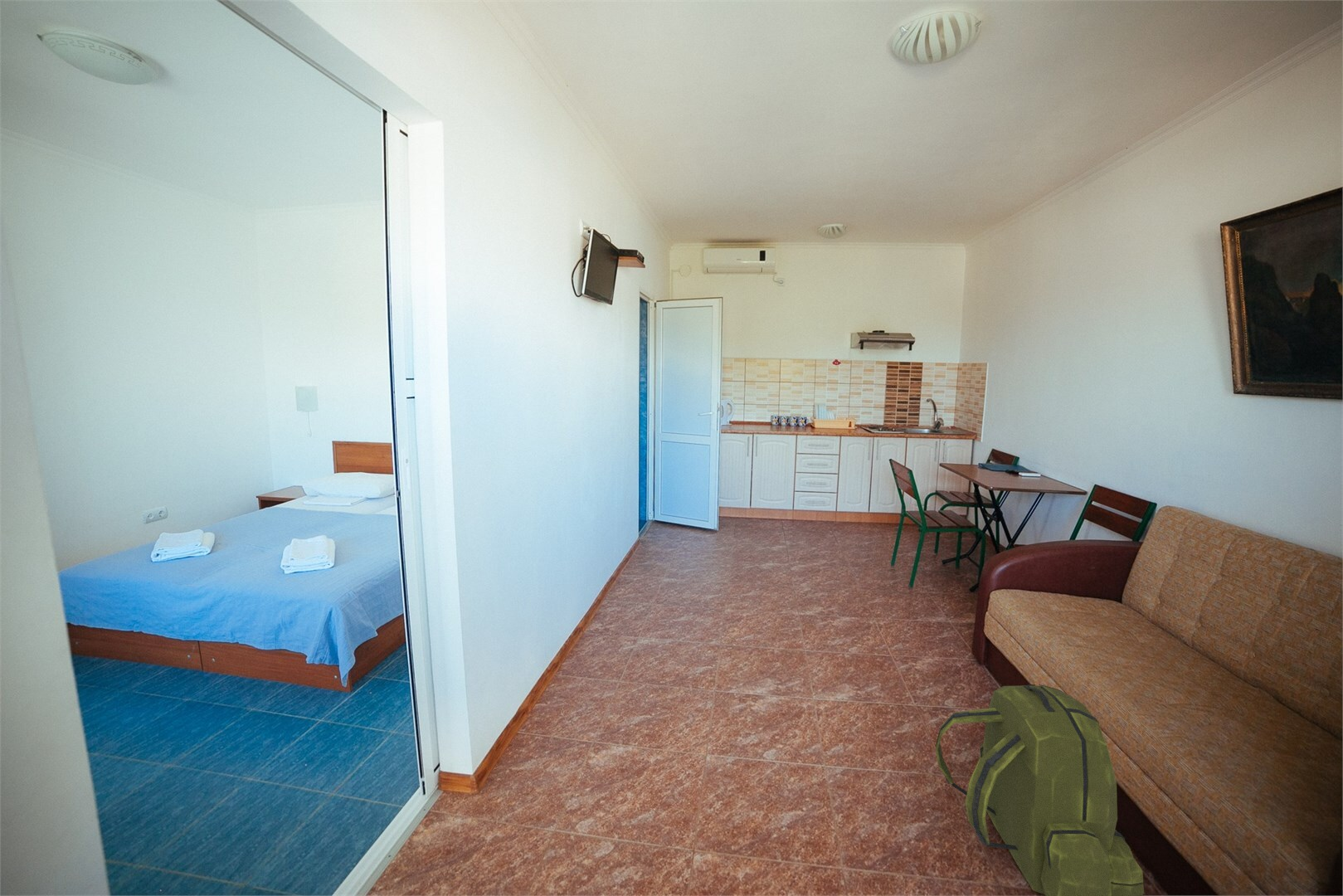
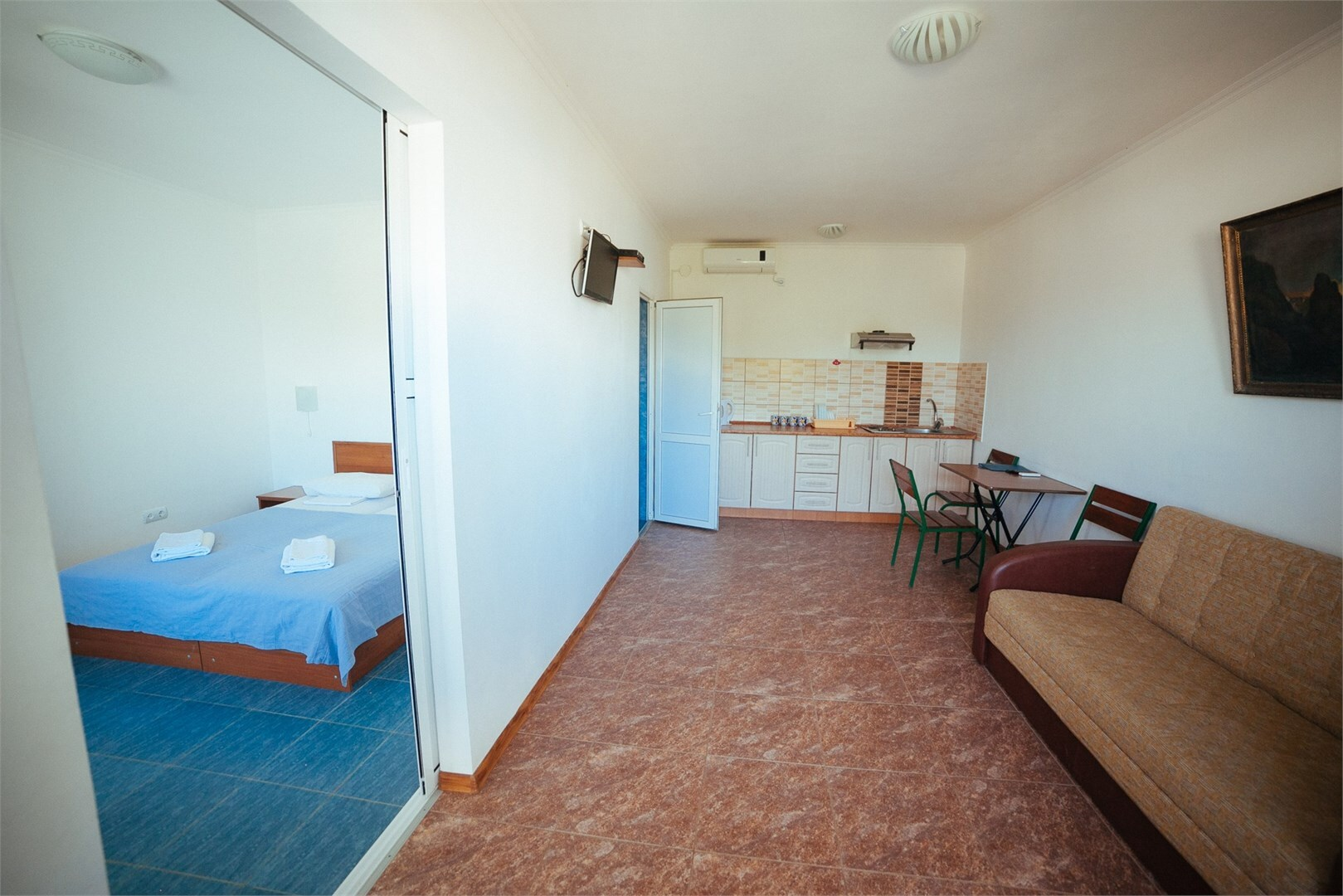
- backpack (1033, 772)
